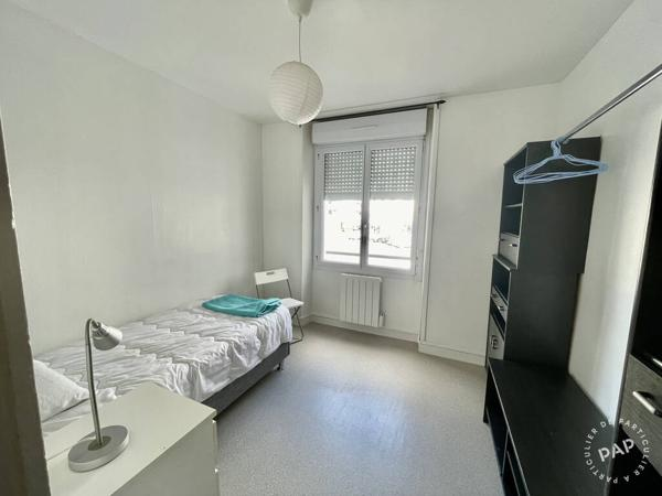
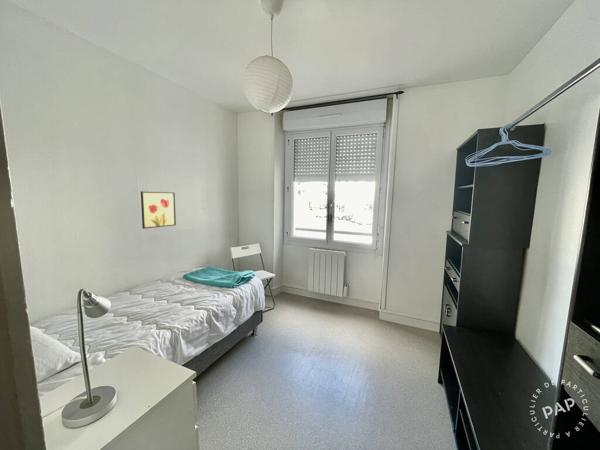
+ wall art (159, 209)
